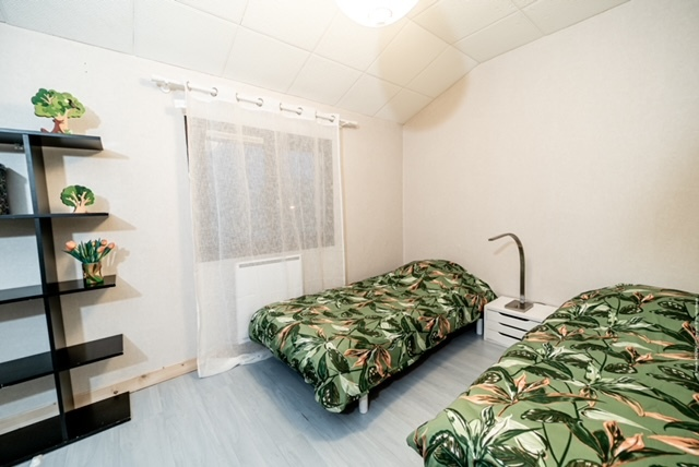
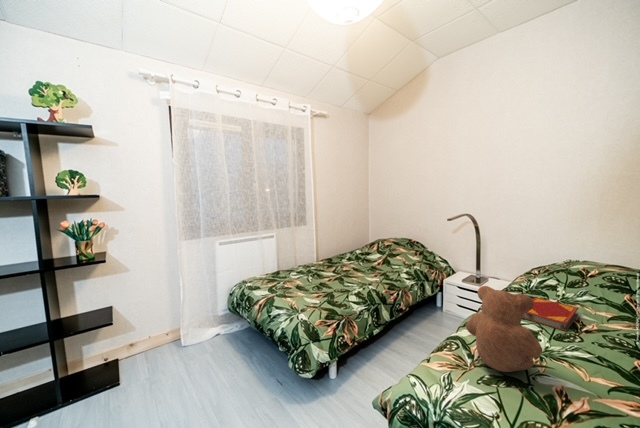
+ hardback book (548, 312)
+ teddy bear (502, 329)
